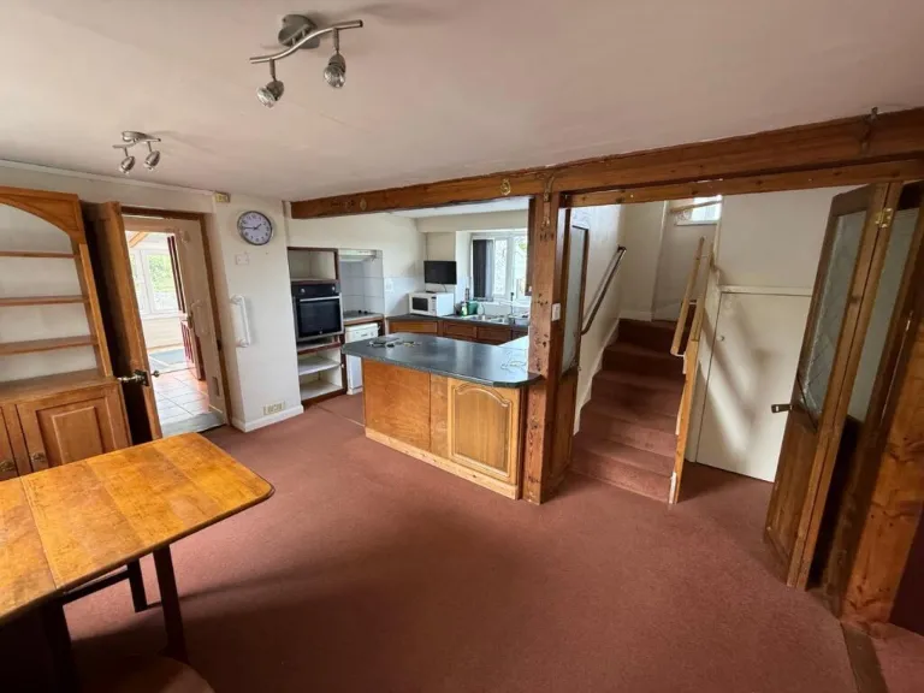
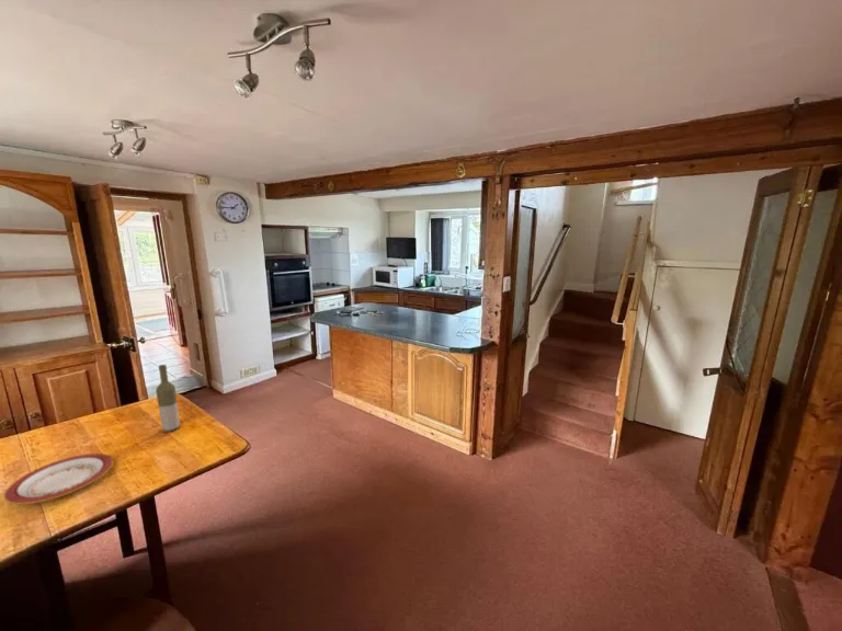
+ bottle (167, 398)
+ plate (62, 478)
